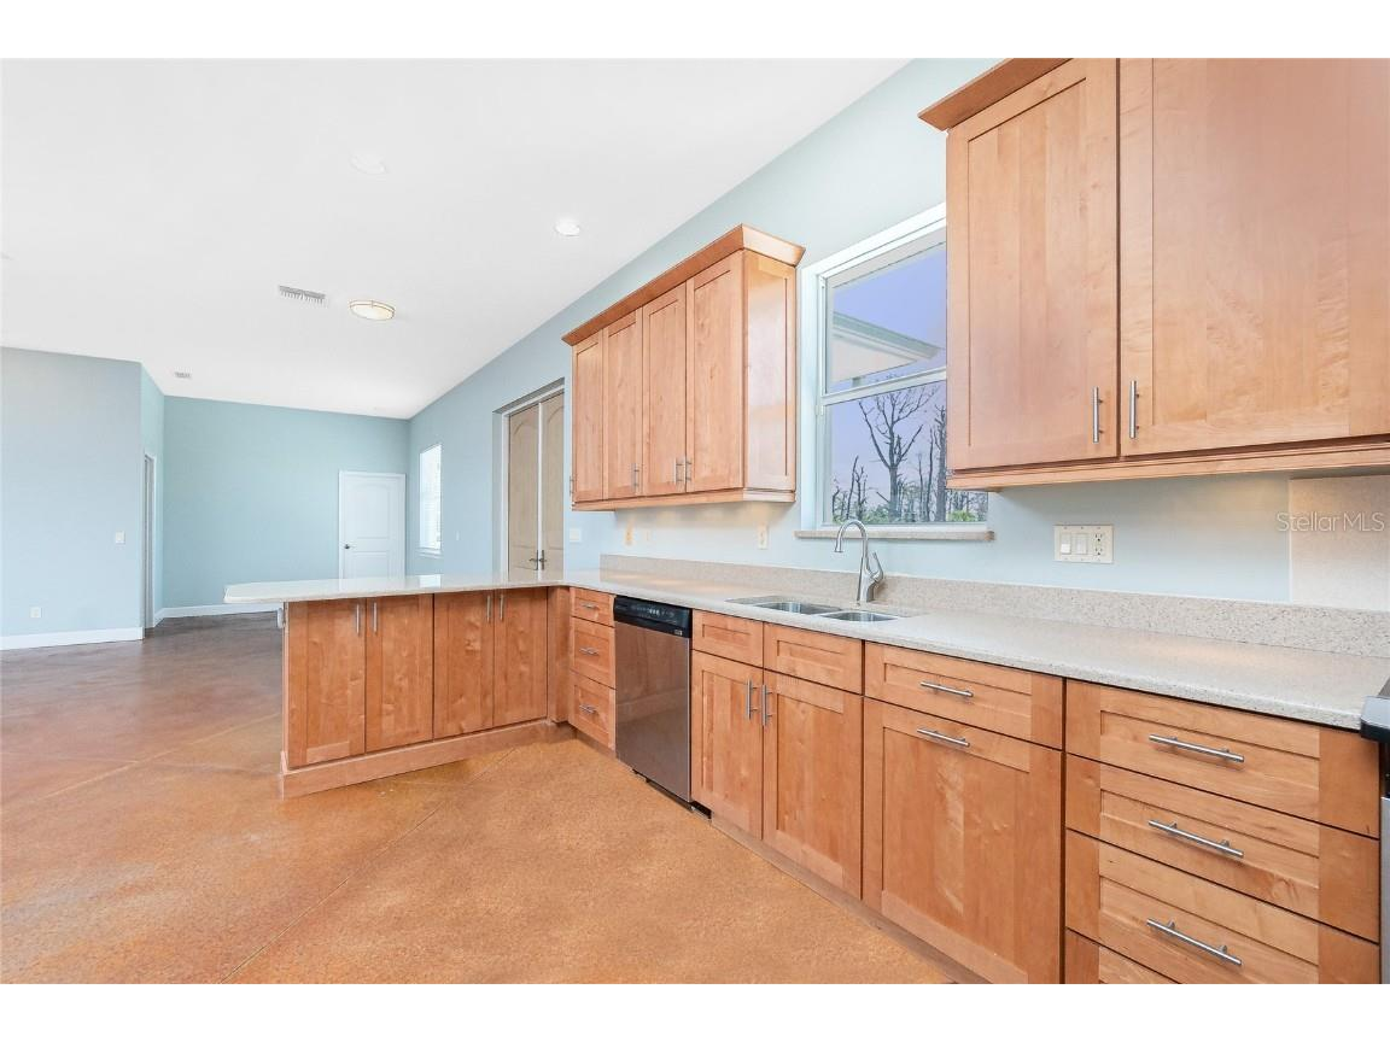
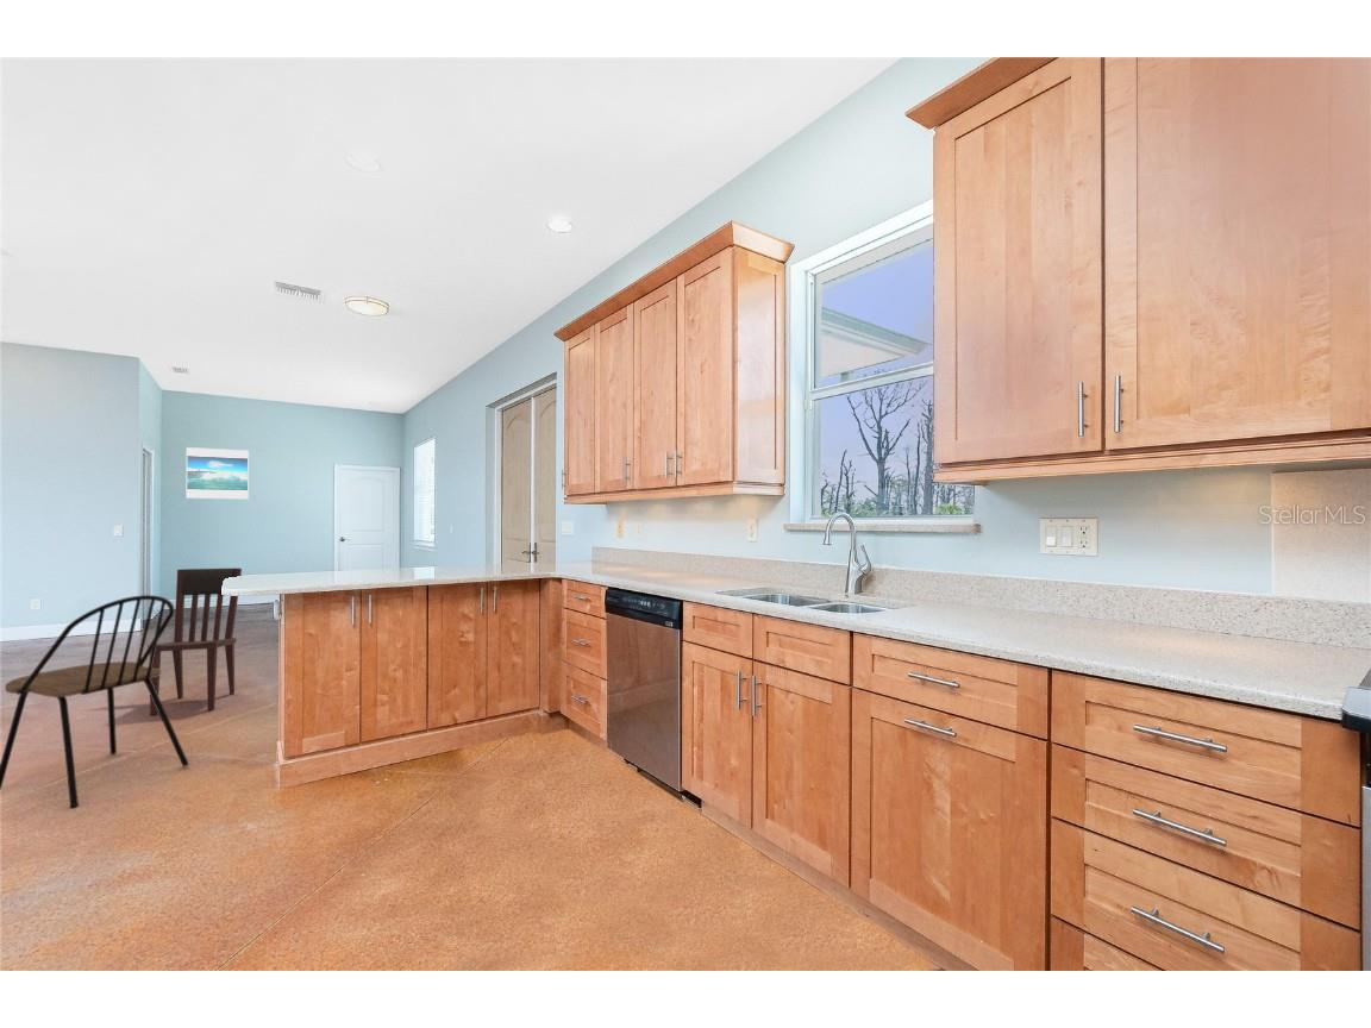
+ dining chair (194, 637)
+ dining chair (95, 685)
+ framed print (218, 474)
